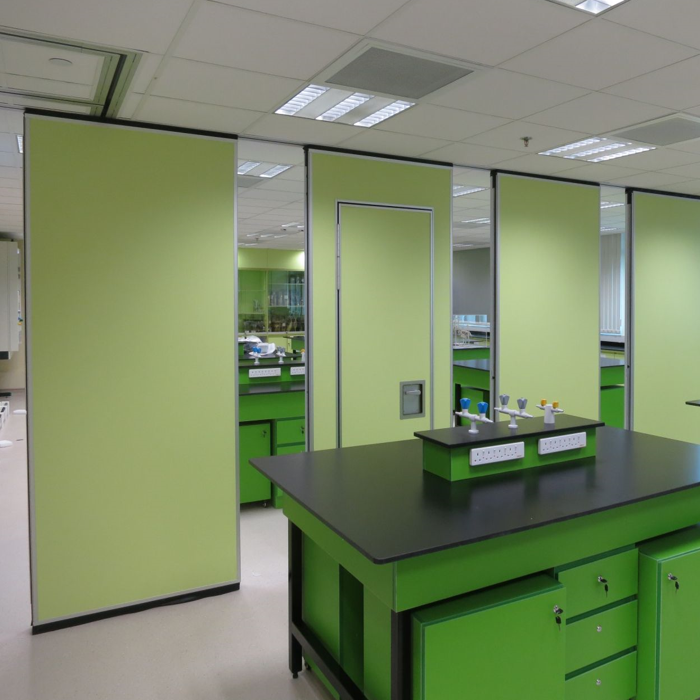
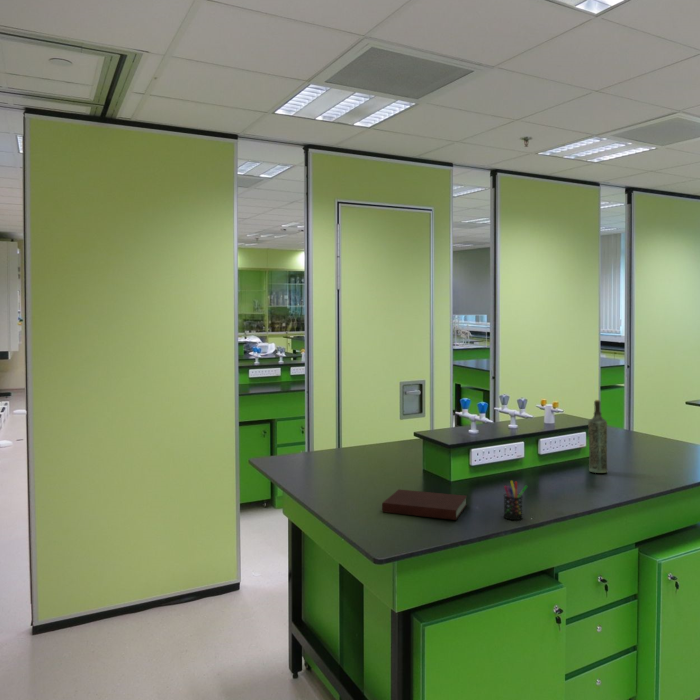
+ pen holder (515, 498)
+ bottle (597, 436)
+ notebook (425, 503)
